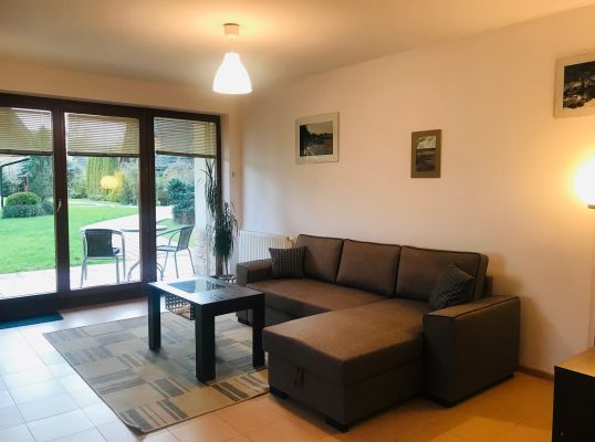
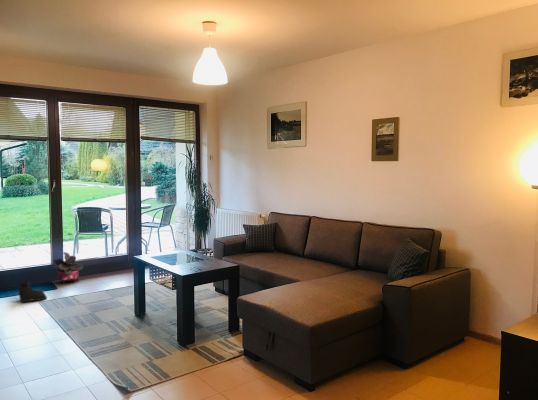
+ potted plant (68, 267)
+ boots (32, 290)
